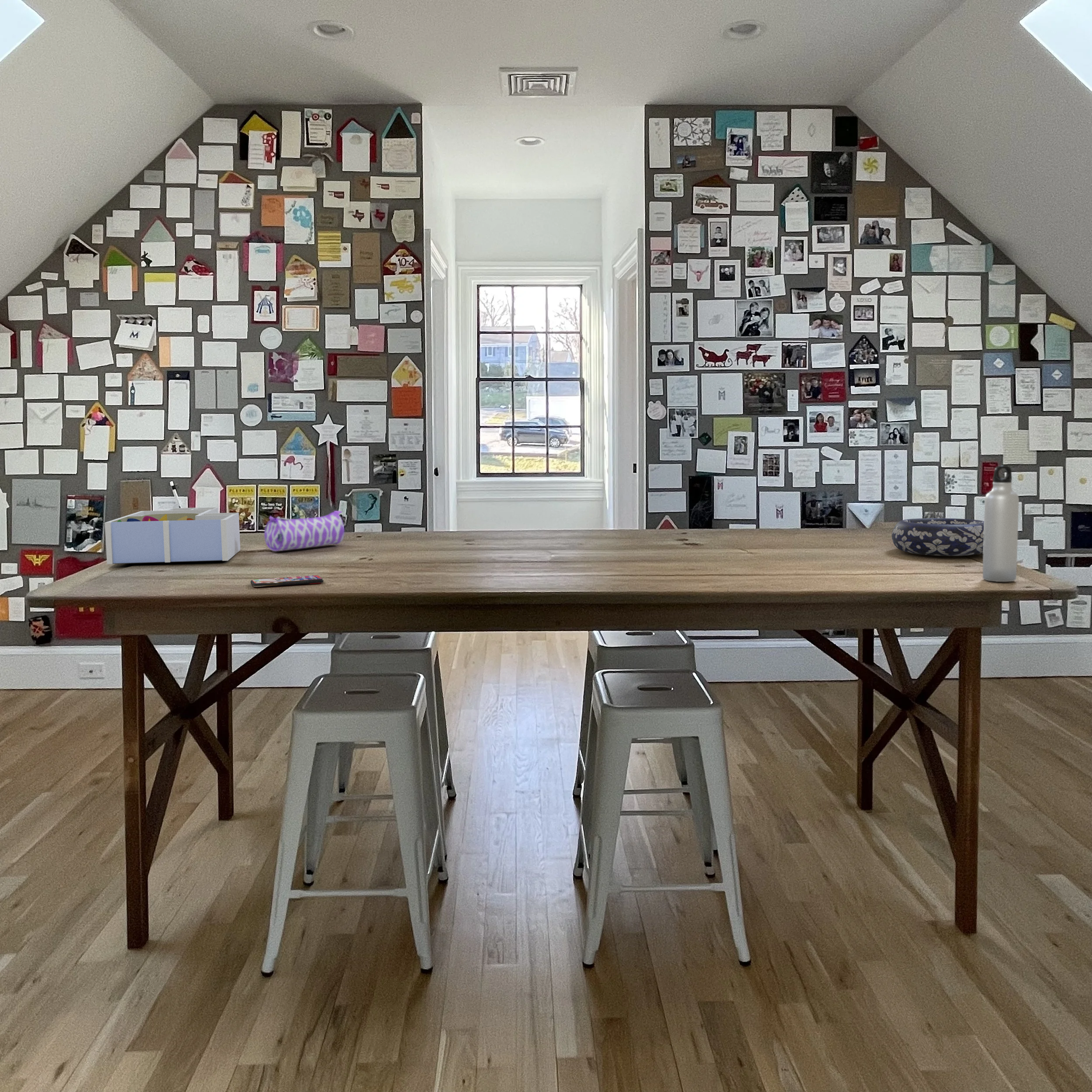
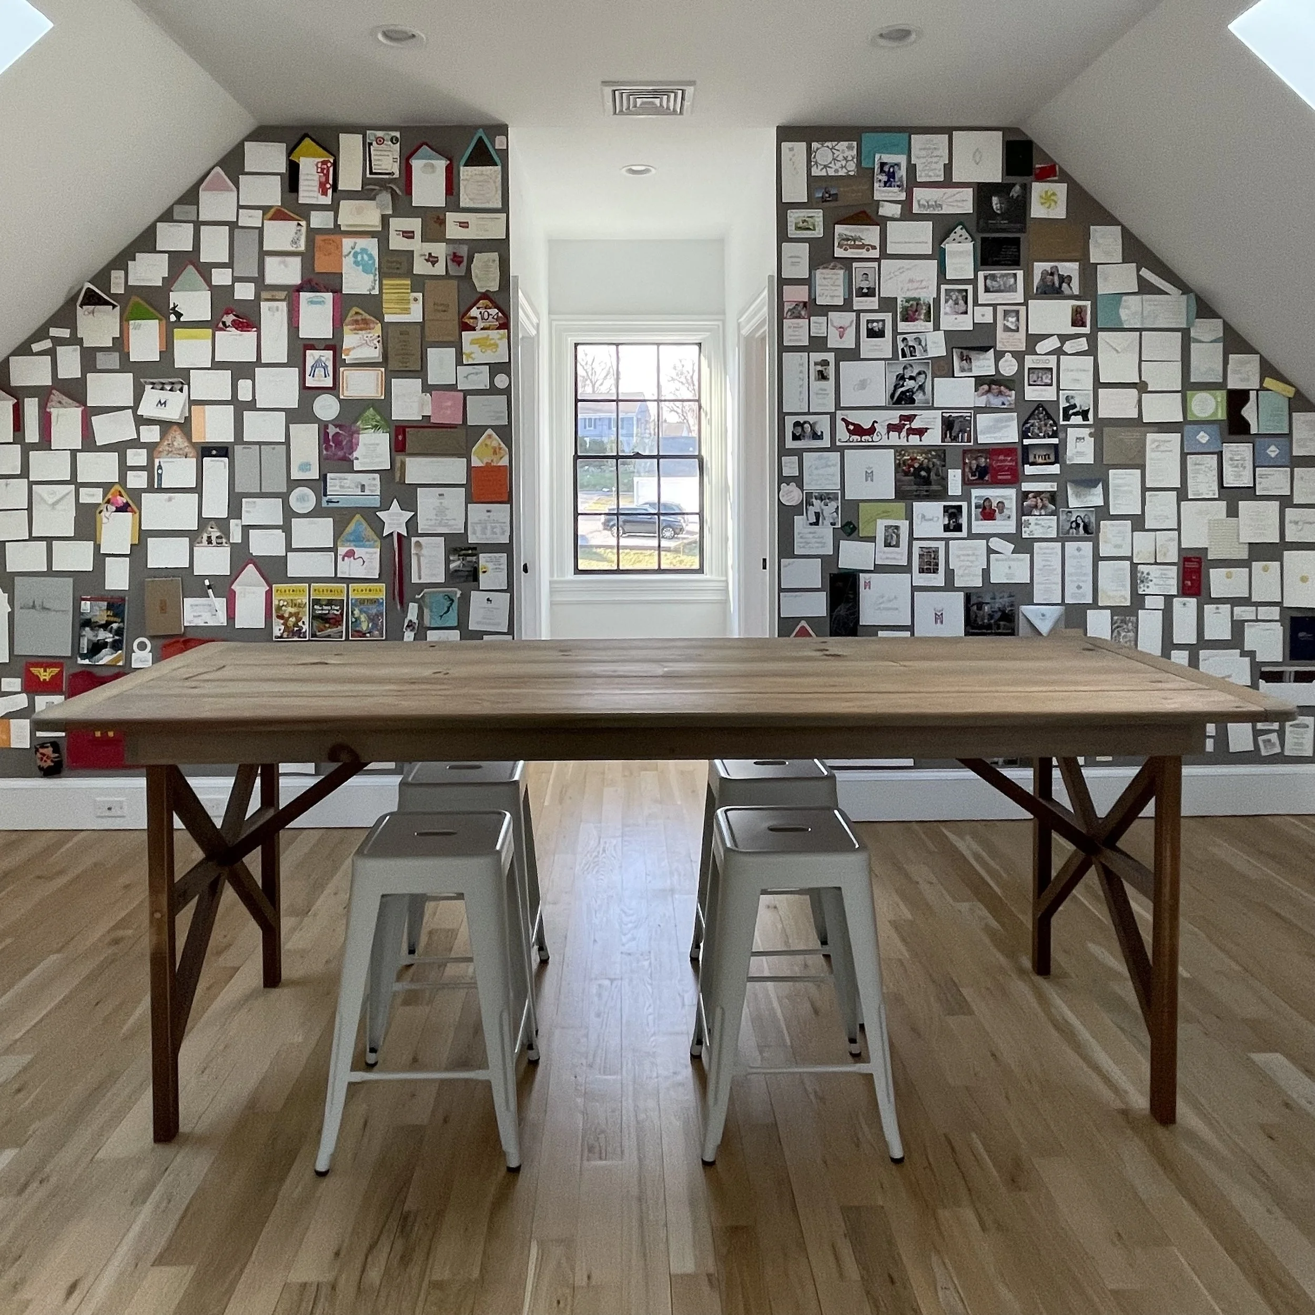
- water bottle (1001, 523)
- decorative bowl (943, 537)
- pencil case (304, 530)
- smartphone (287, 581)
- desk organizer (185, 532)
